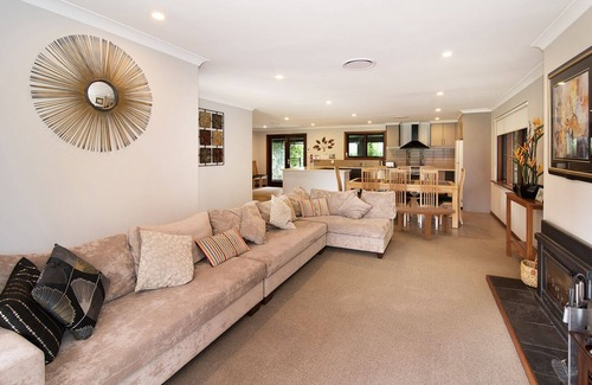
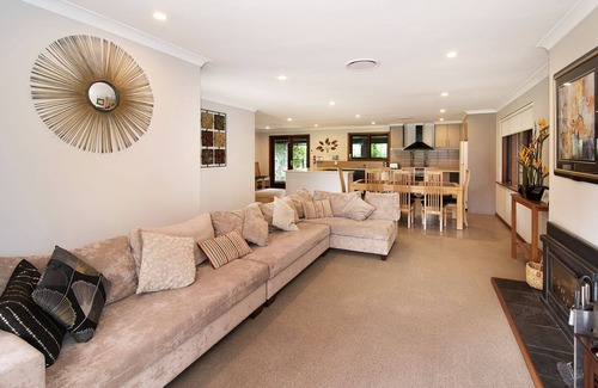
- coffee table (425, 222)
